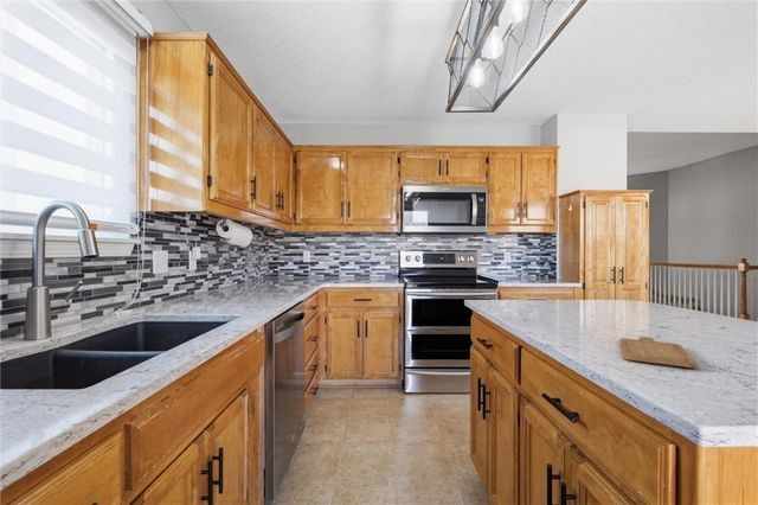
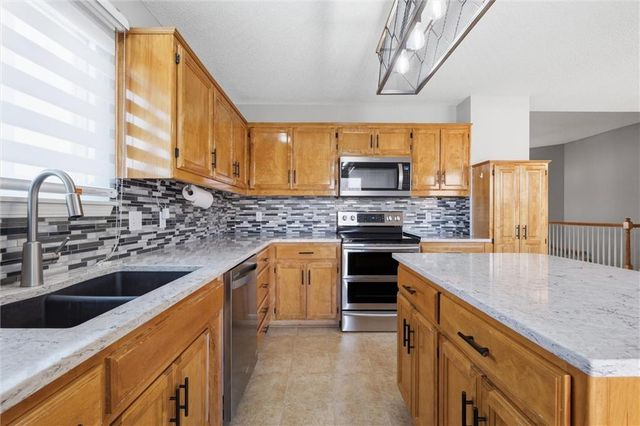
- chopping board (651, 349)
